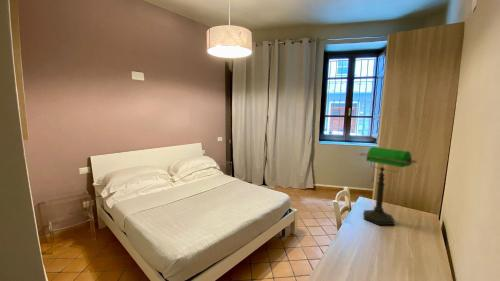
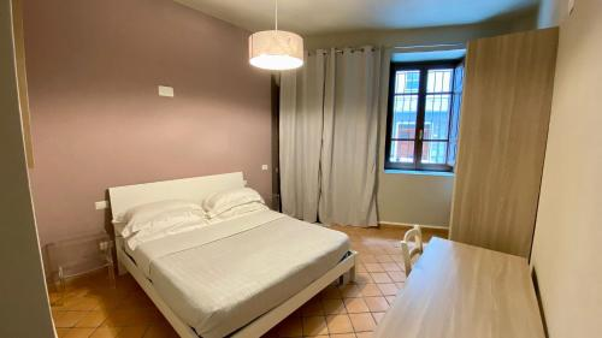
- desk lamp (383, 184)
